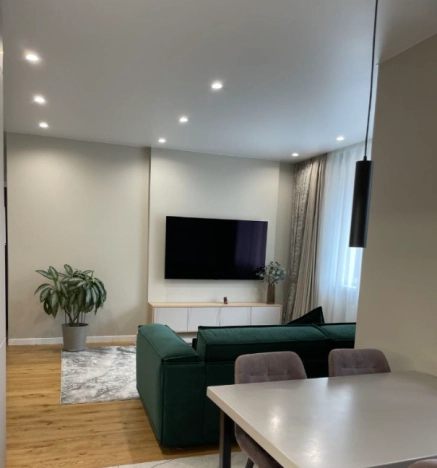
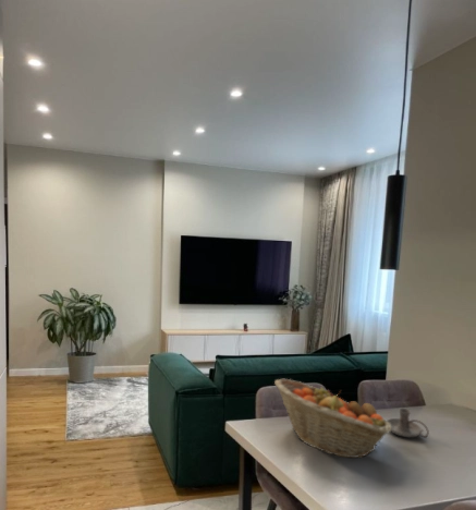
+ fruit basket (329, 412)
+ candle holder (407, 423)
